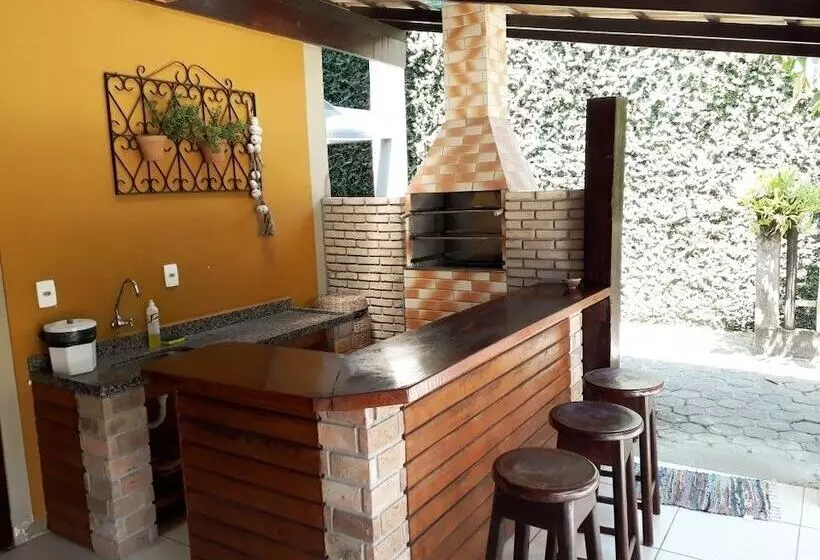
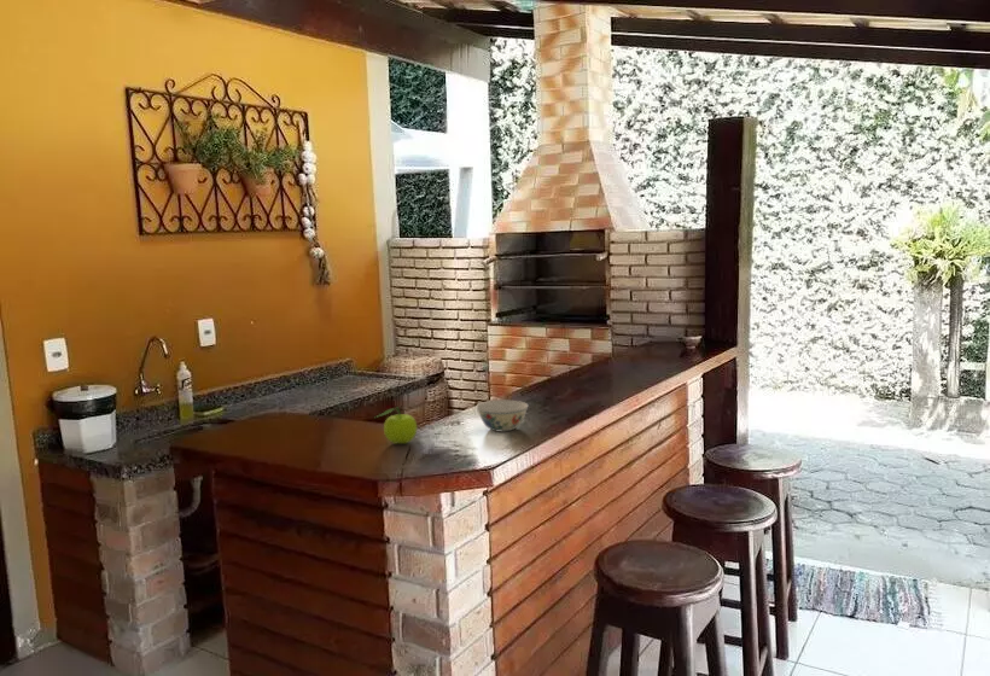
+ fruit (394, 425)
+ chinaware (502, 416)
